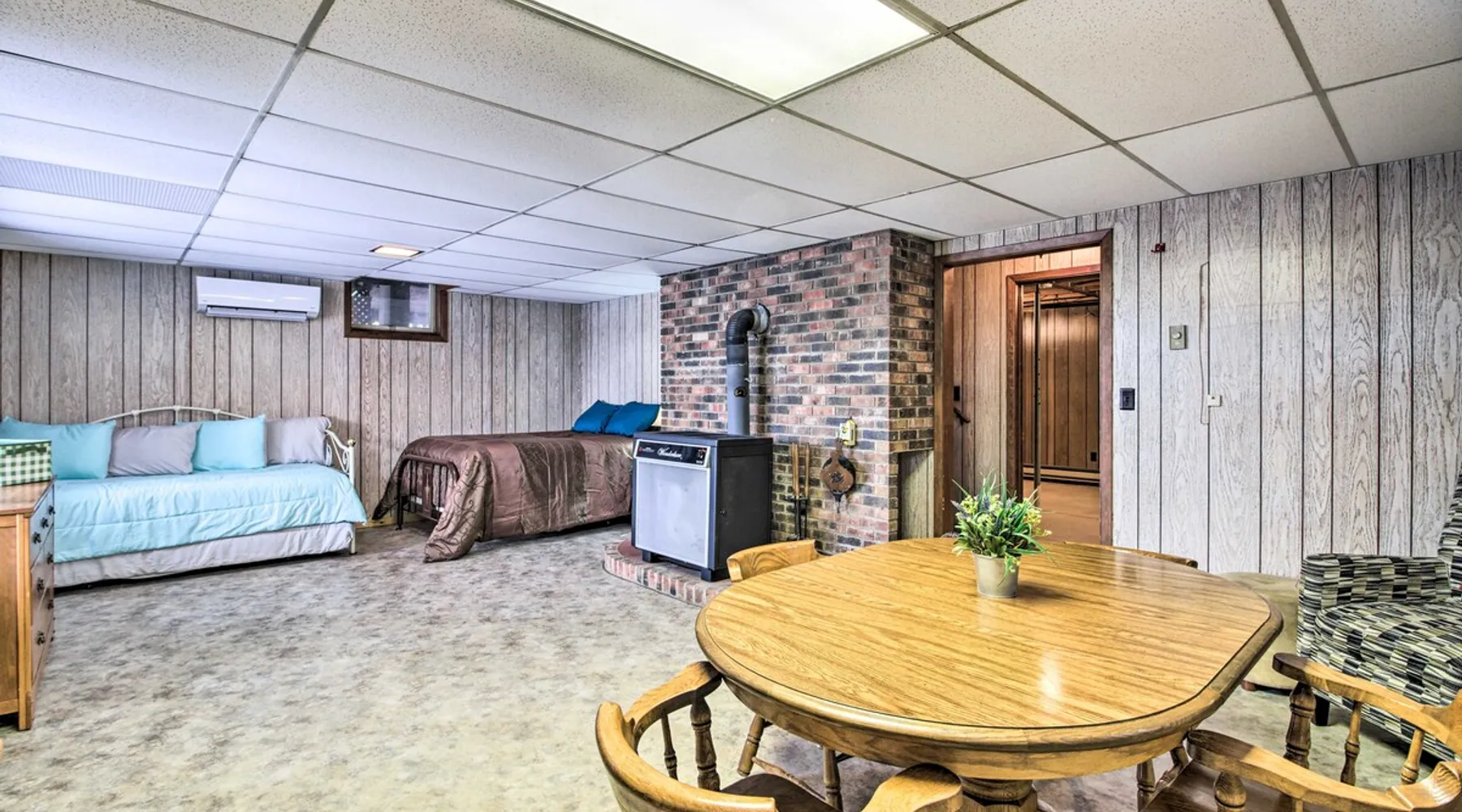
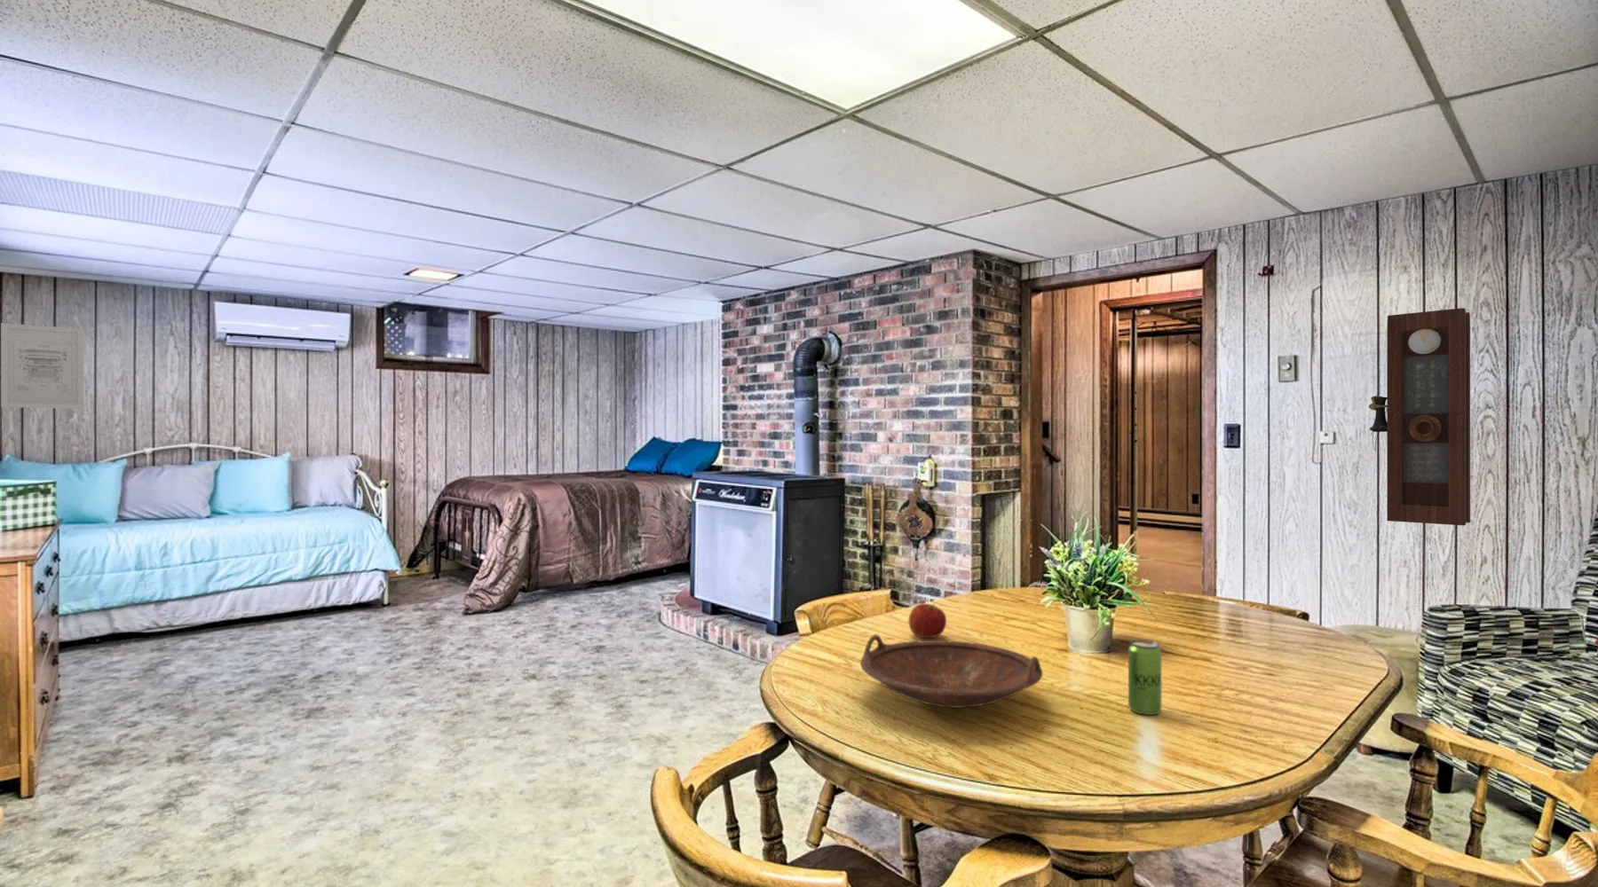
+ bowl (949, 672)
+ wall art (43, 366)
+ apple (927, 620)
+ pendulum clock (1415, 417)
+ beverage can (1144, 676)
